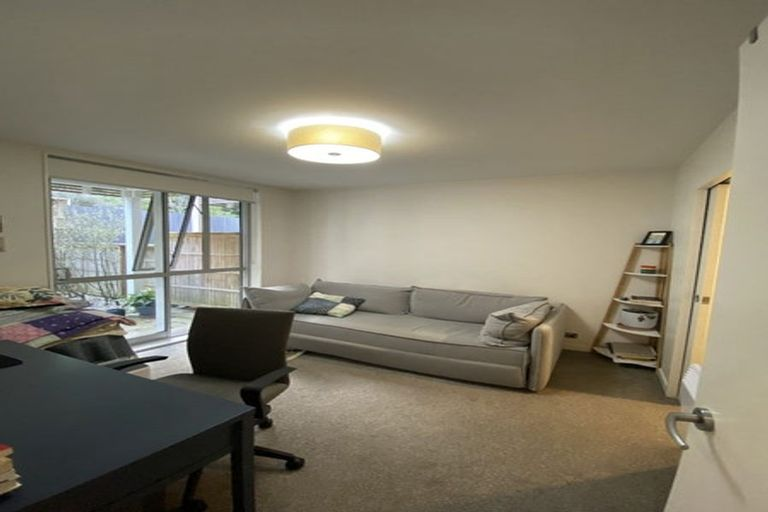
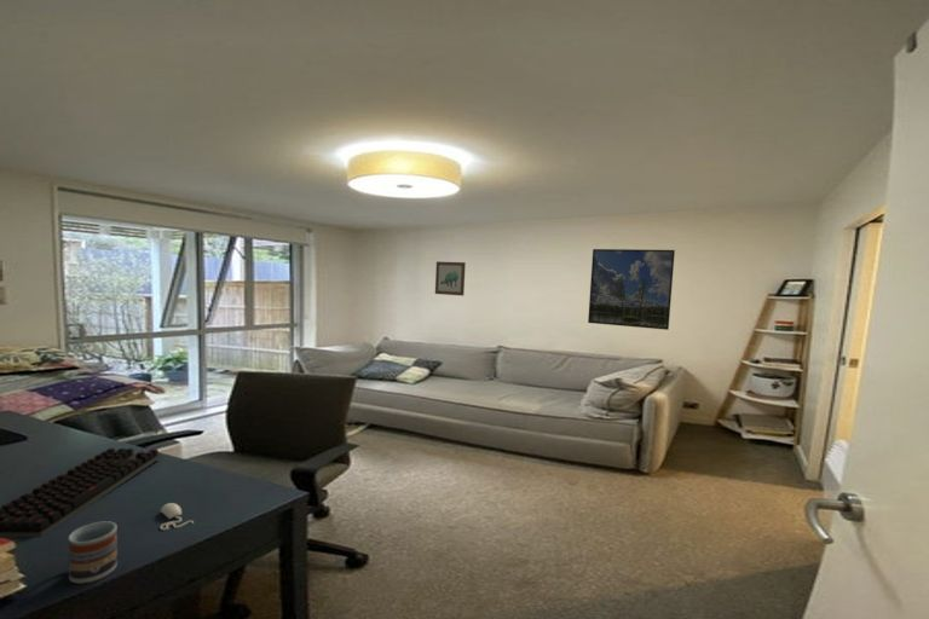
+ computer keyboard (81, 484)
+ cup (88, 549)
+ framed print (629, 288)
+ computer mouse (169, 514)
+ wall art (449, 278)
